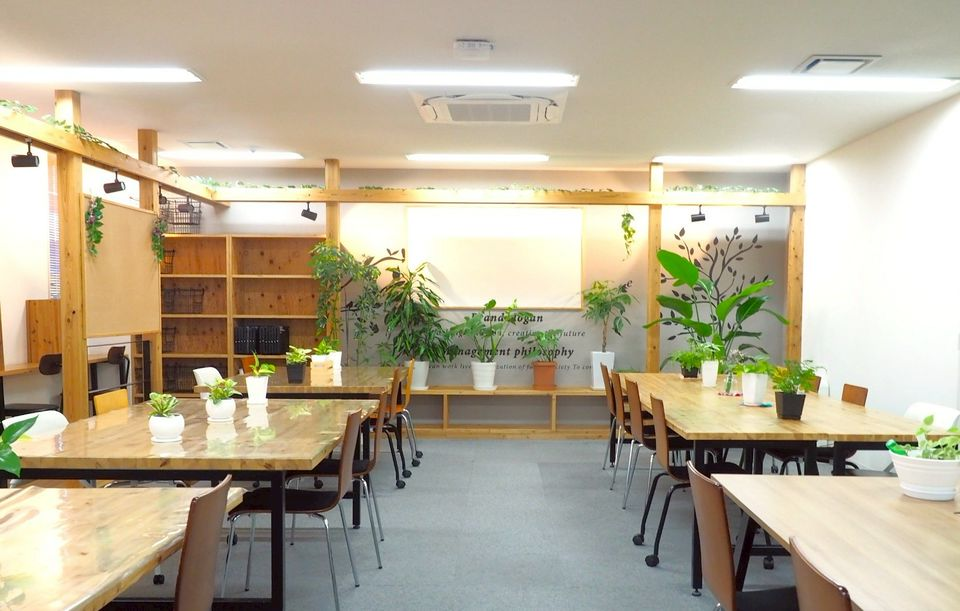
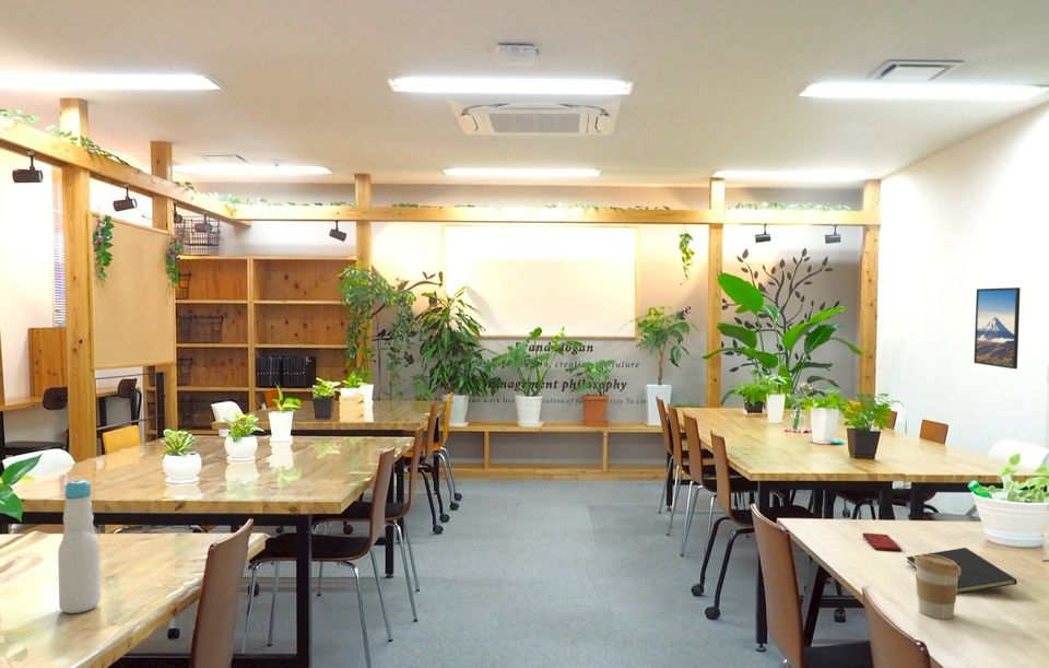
+ bottle (79, 543)
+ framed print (995, 327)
+ smartphone (881, 541)
+ notepad (960, 570)
+ coffee cup (936, 585)
